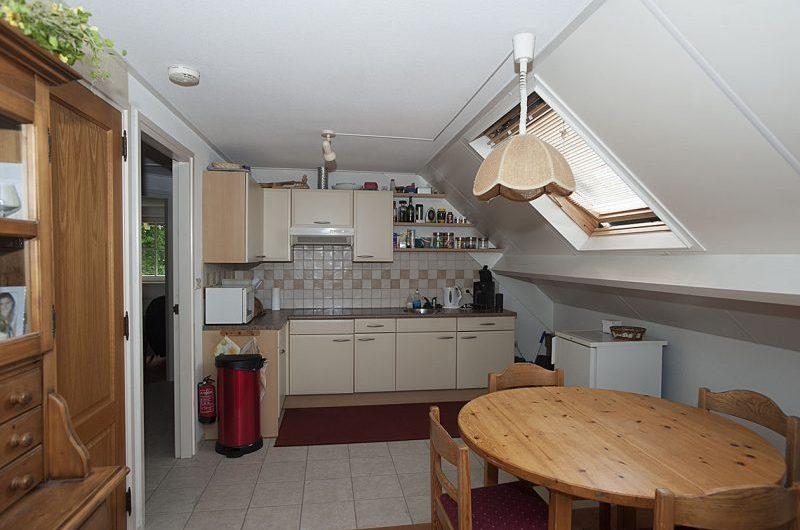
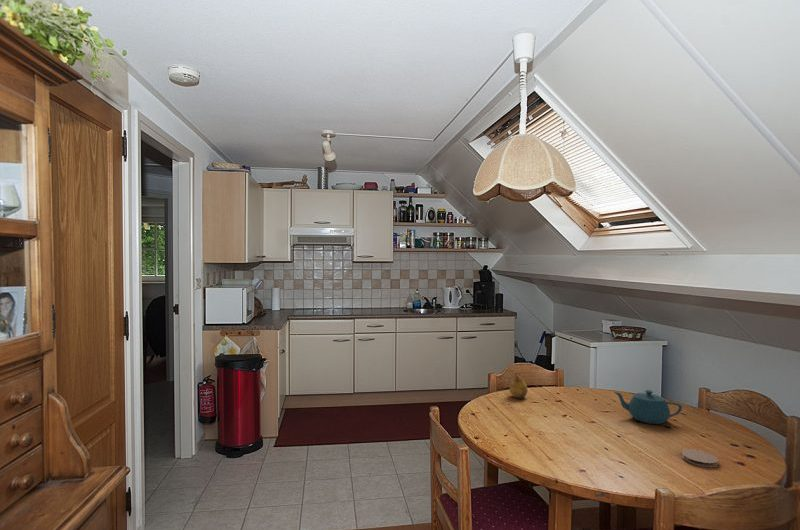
+ fruit (518, 384)
+ coaster (699, 457)
+ teapot (646, 405)
